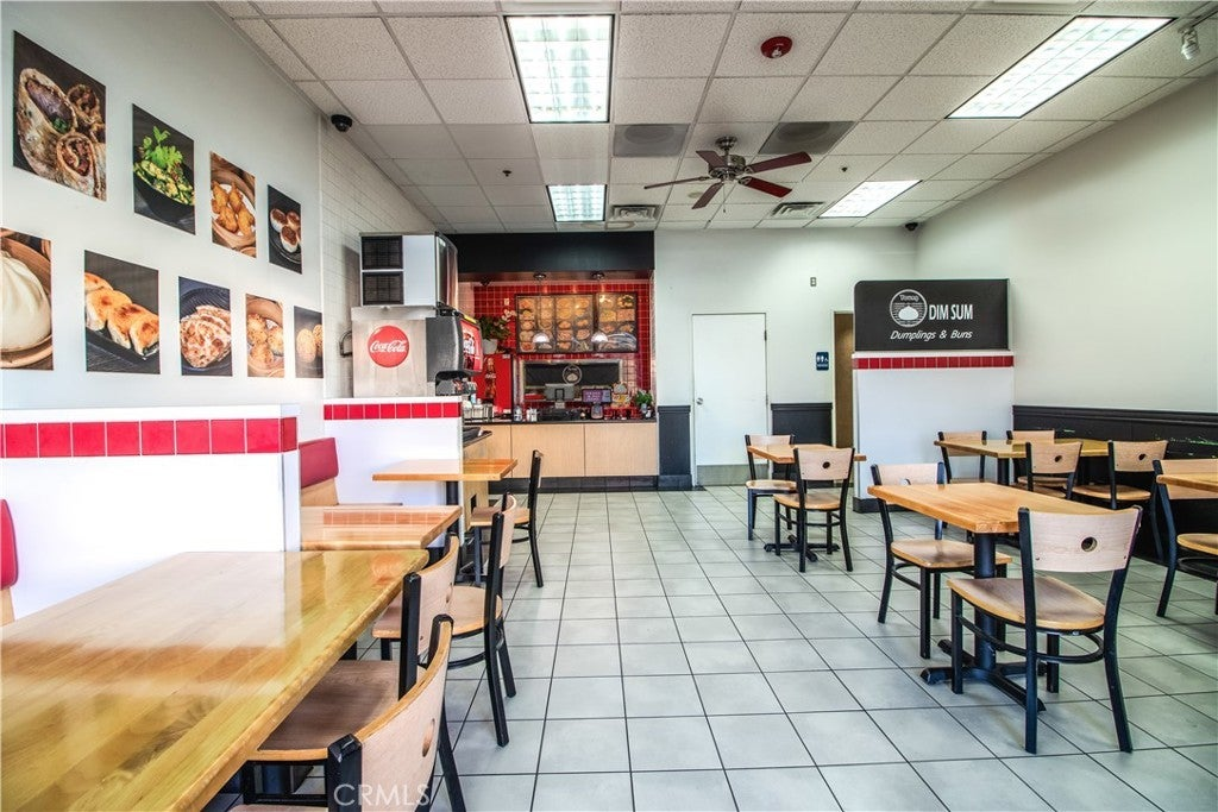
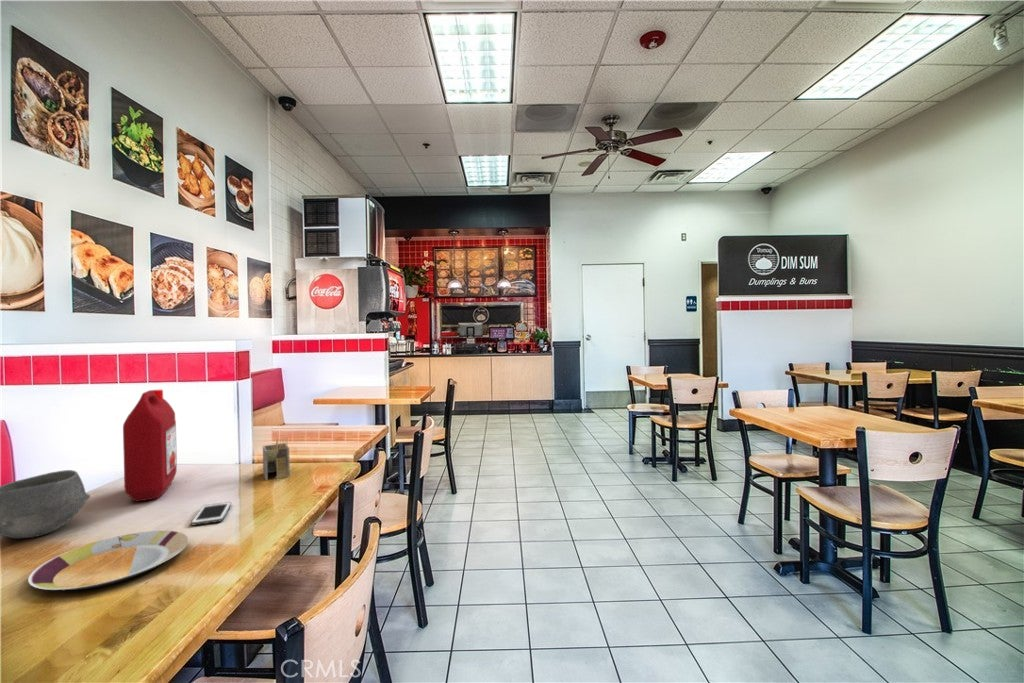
+ napkin holder (276, 456)
+ plate (111, 550)
+ ketchup jug (152, 441)
+ cell phone (212, 513)
+ bowl (38, 505)
